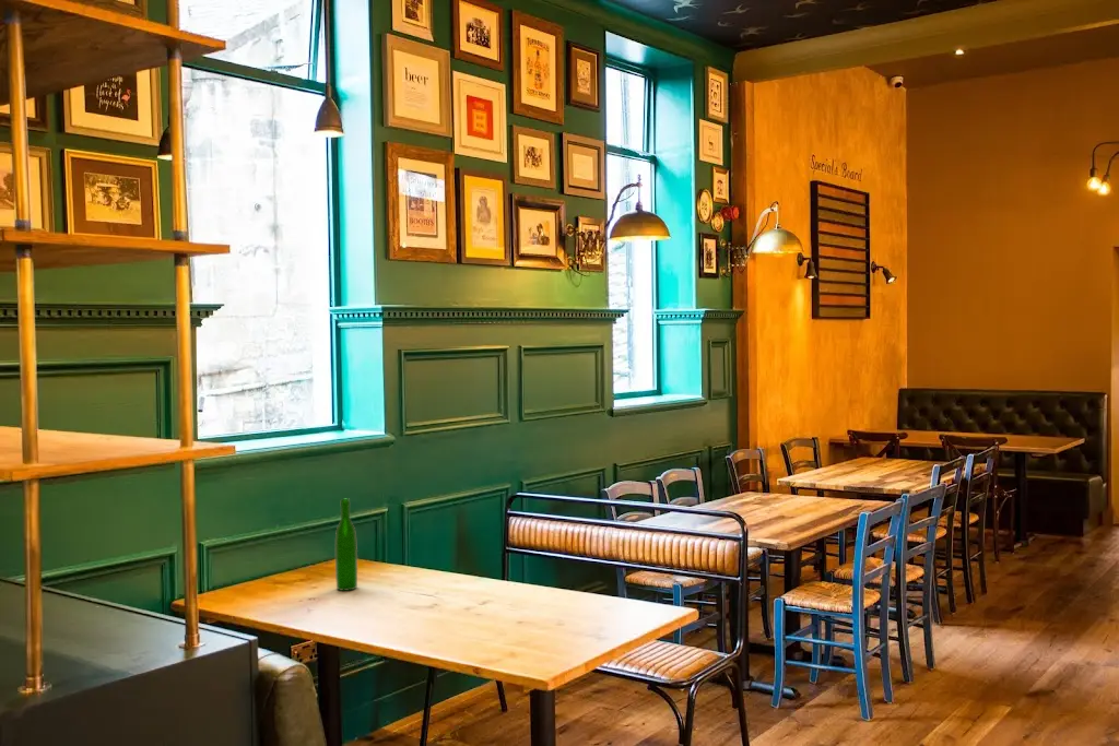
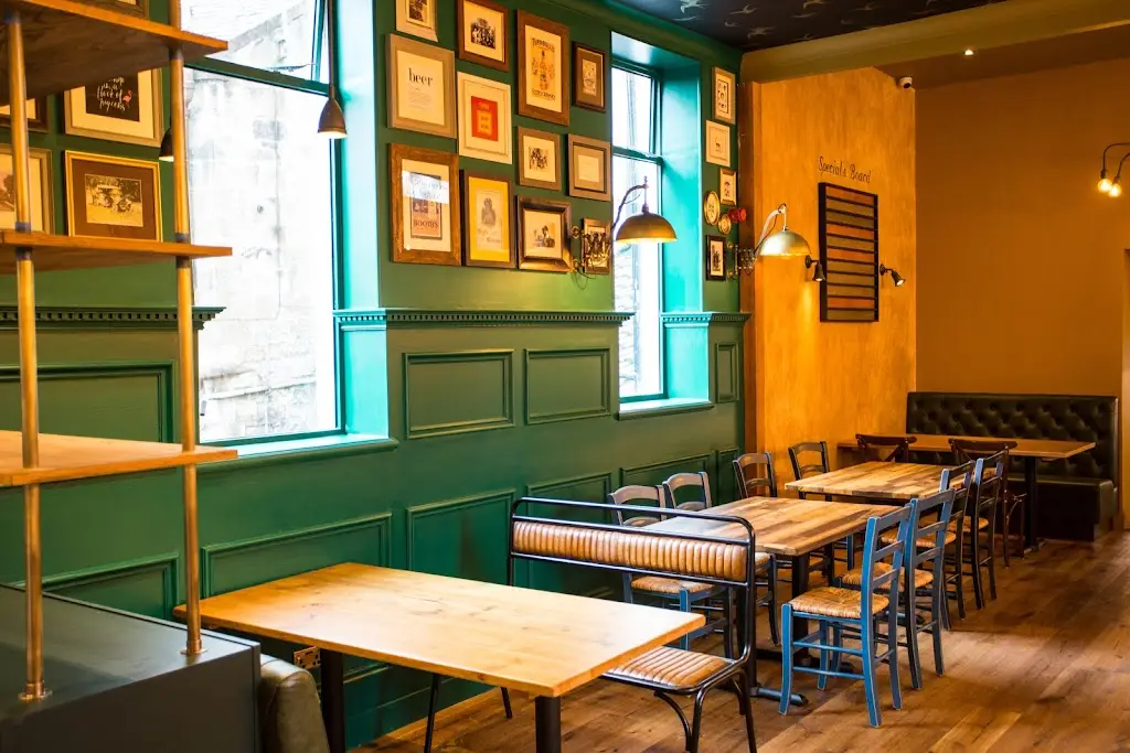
- wine bottle (345, 544)
